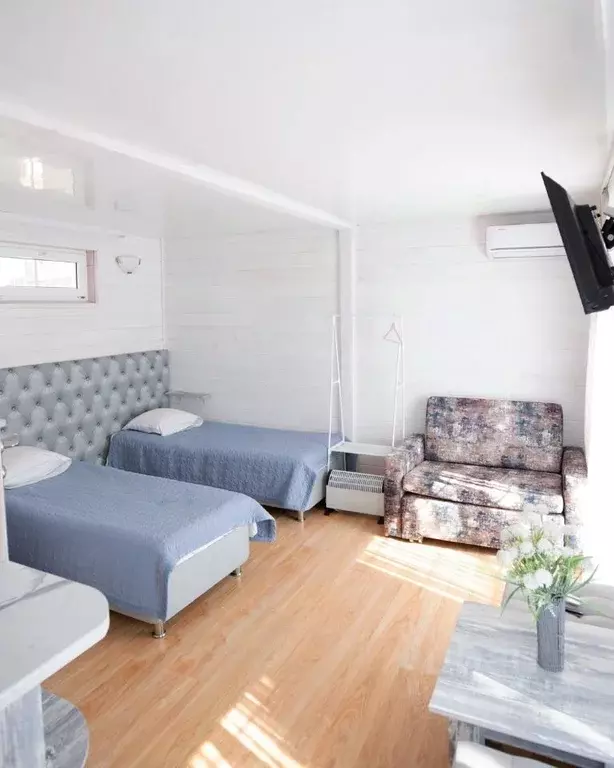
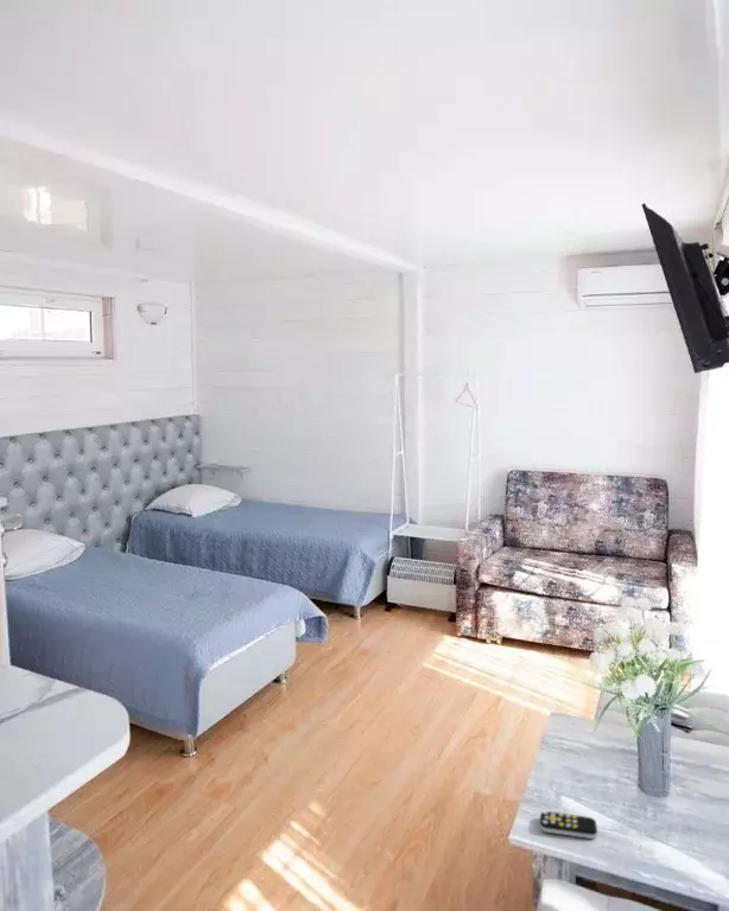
+ remote control (568, 823)
